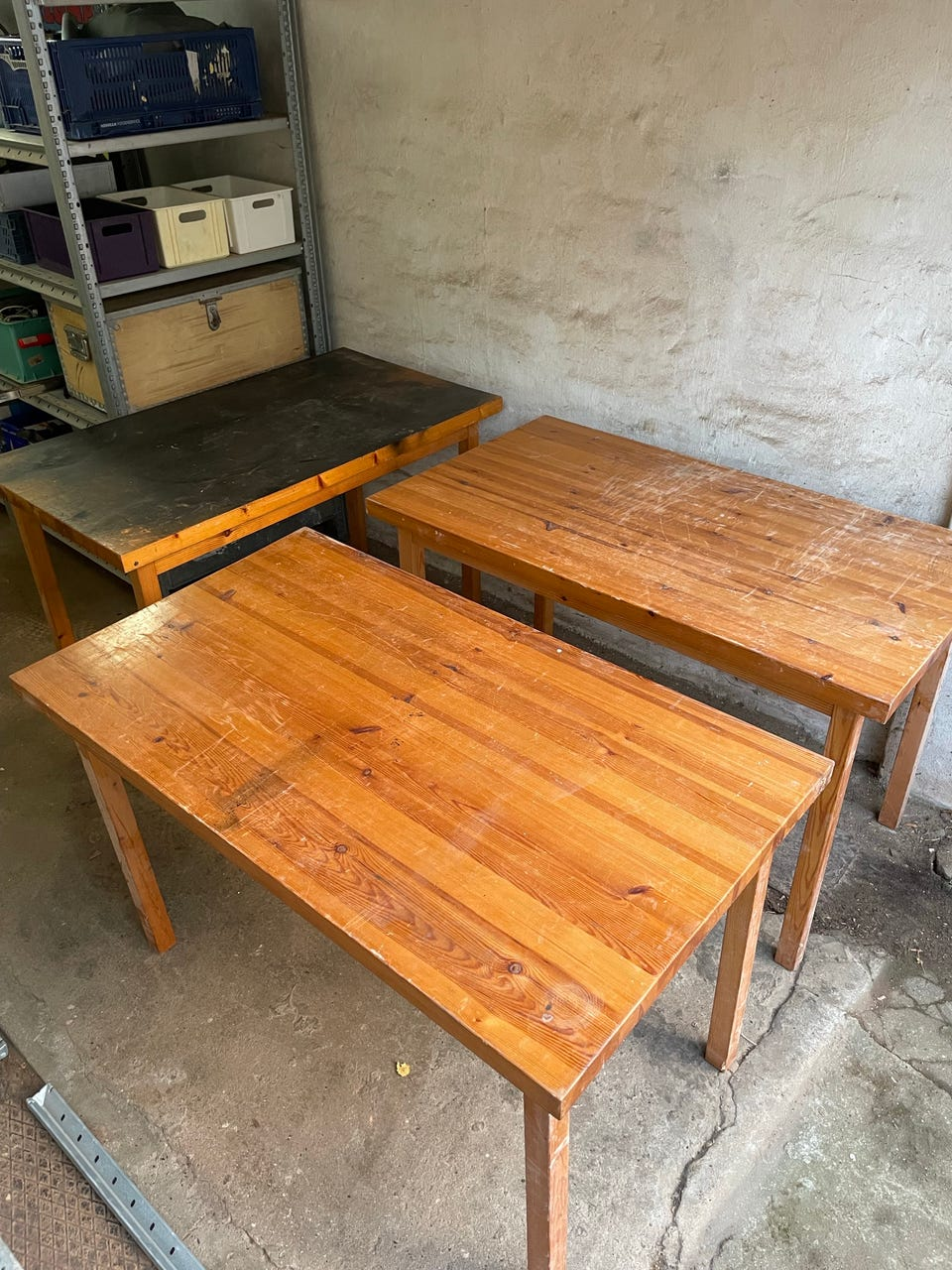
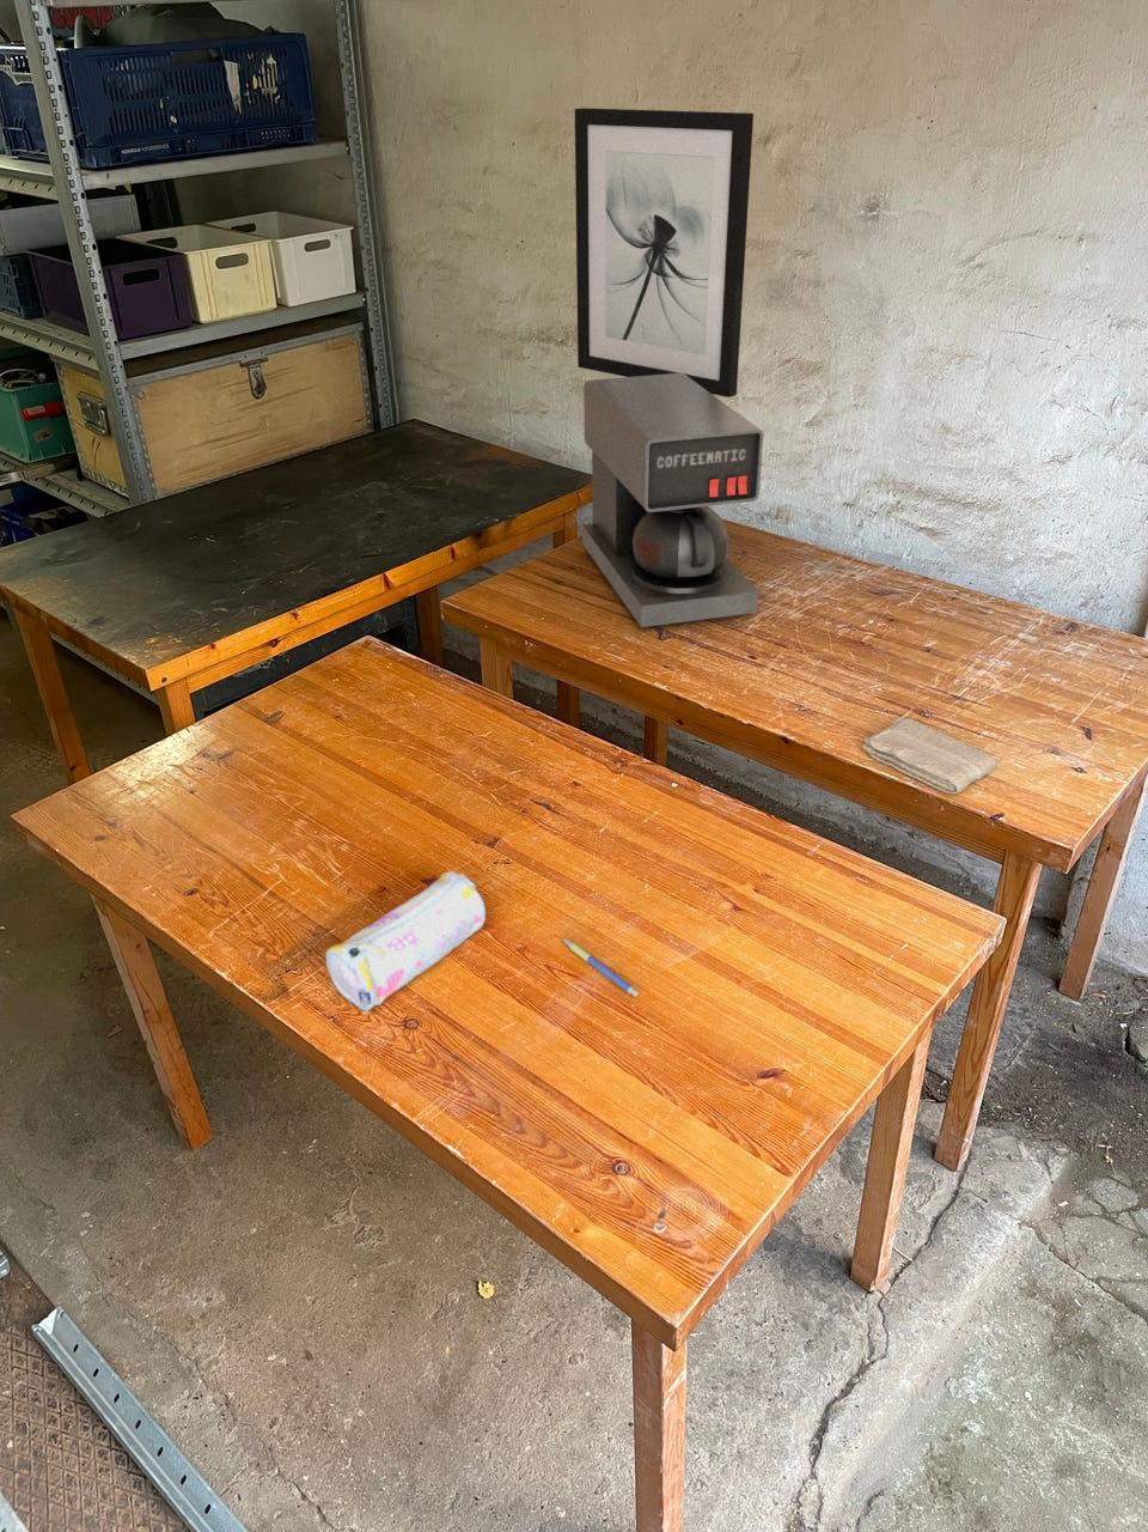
+ coffee maker (664, 496)
+ wall art (656, 252)
+ washcloth (929, 753)
+ pen (598, 965)
+ pencil case (406, 936)
